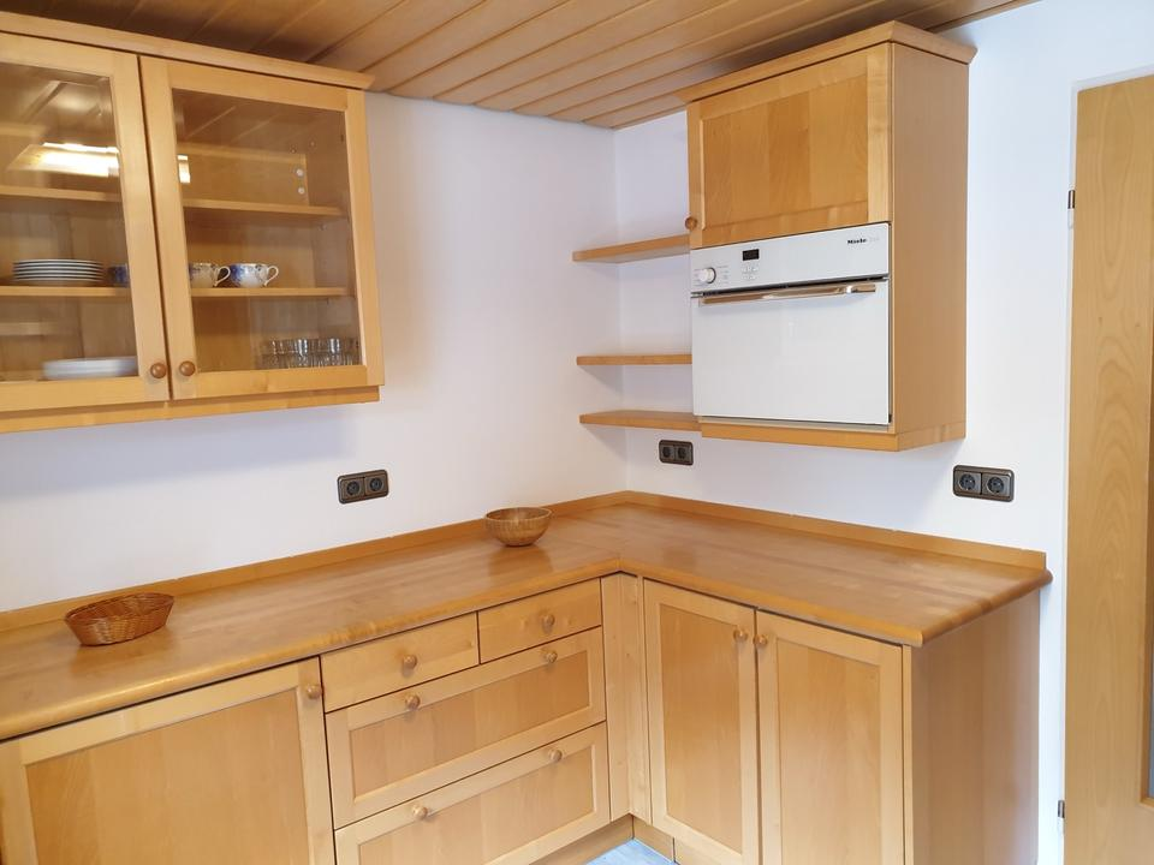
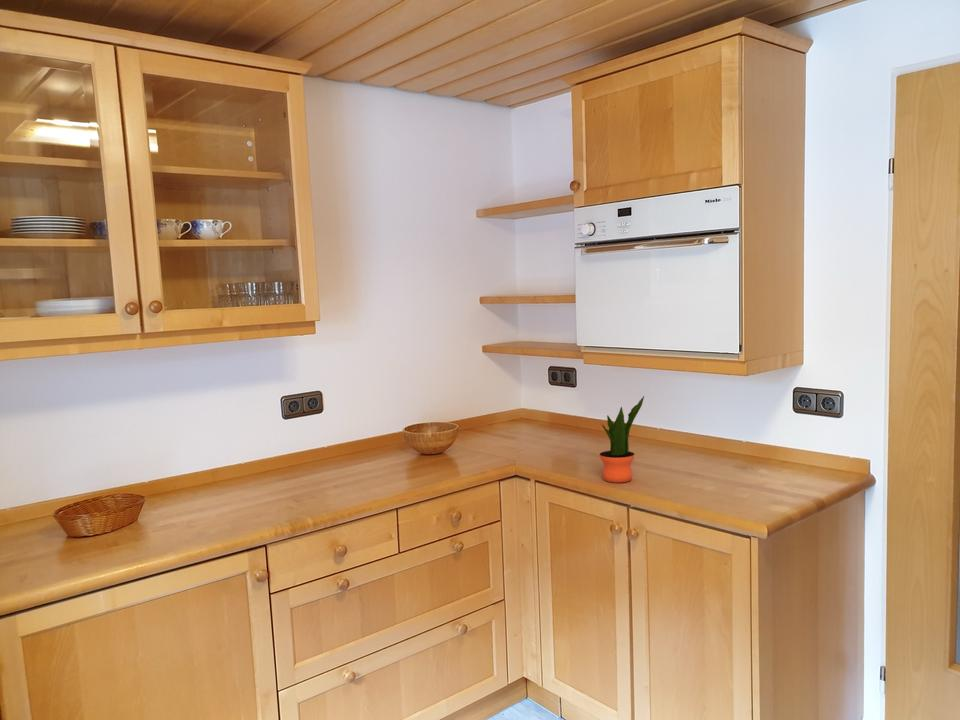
+ potted plant (622, 437)
